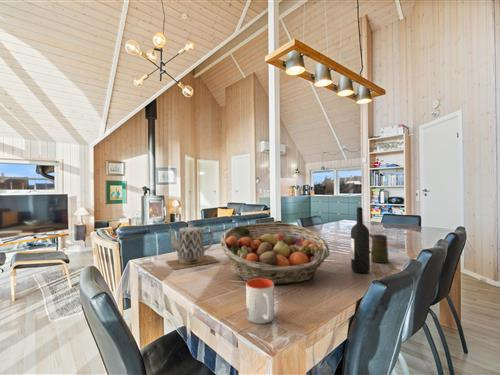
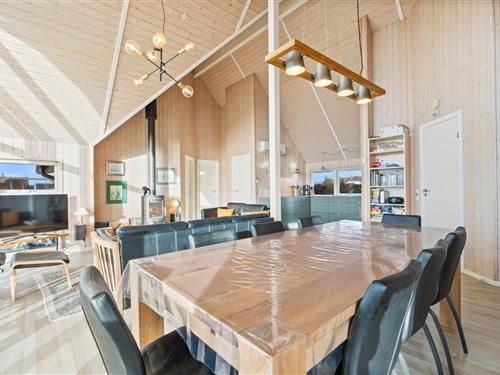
- mug (376, 247)
- fruit basket (274, 250)
- teapot (192, 241)
- mug (262, 302)
- wine bottle (360, 239)
